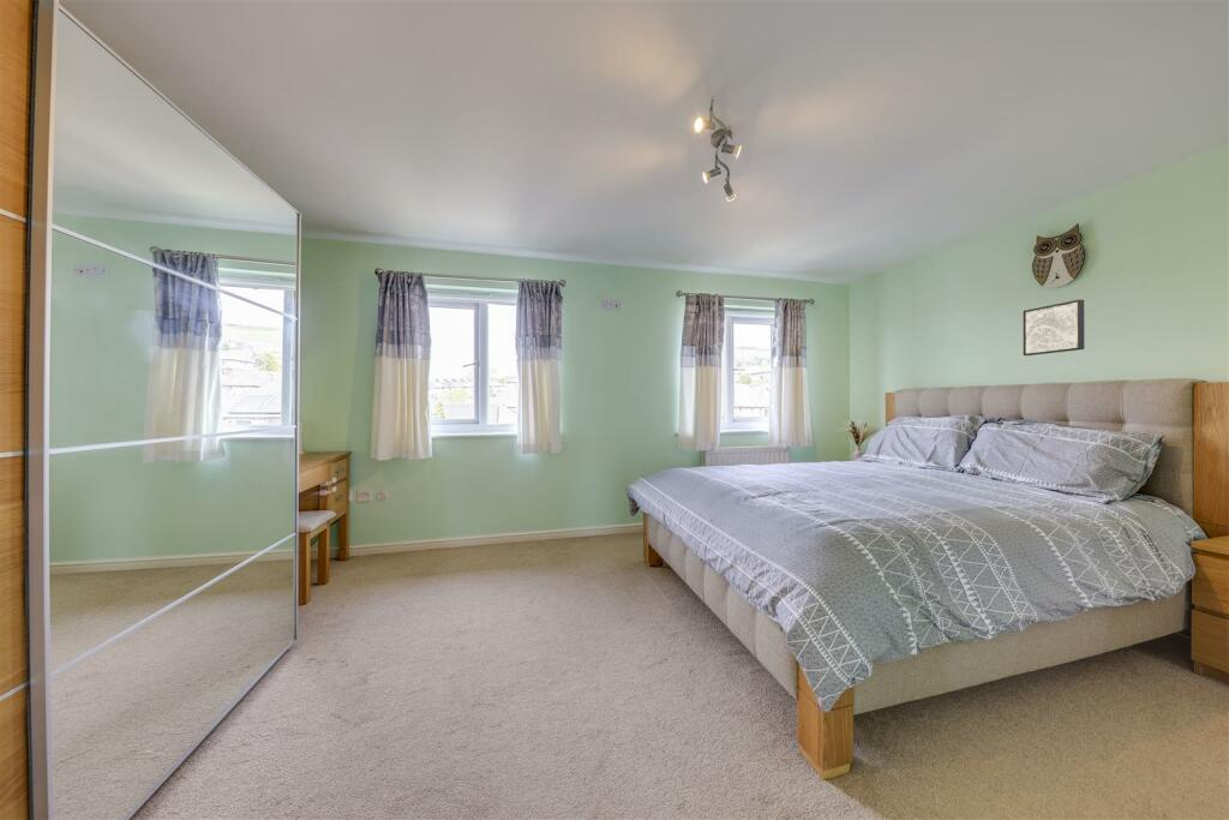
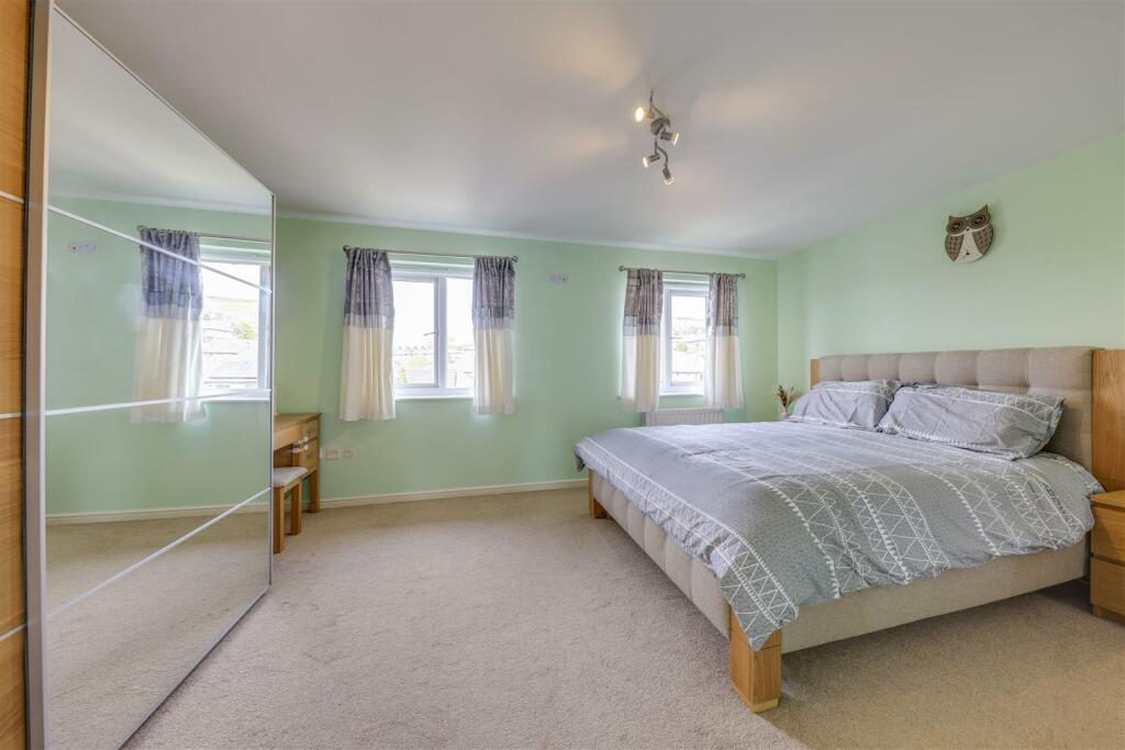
- wall art (1051, 329)
